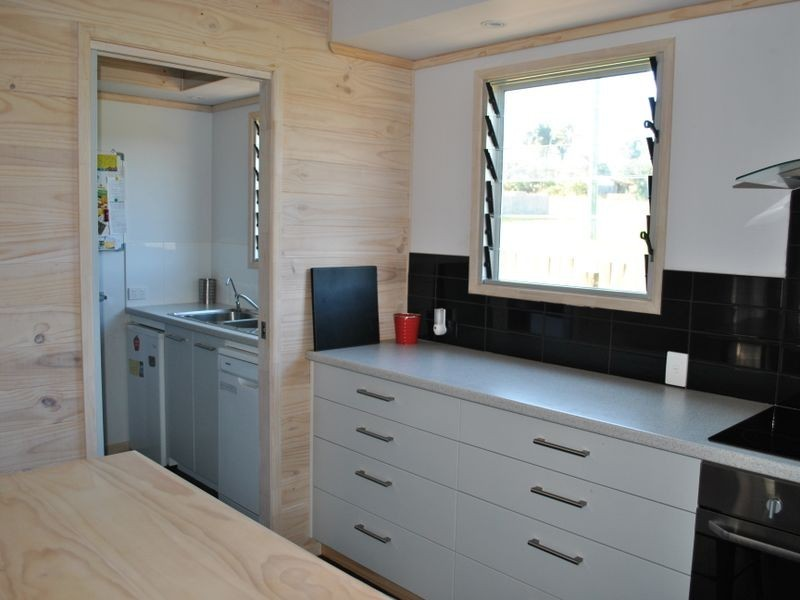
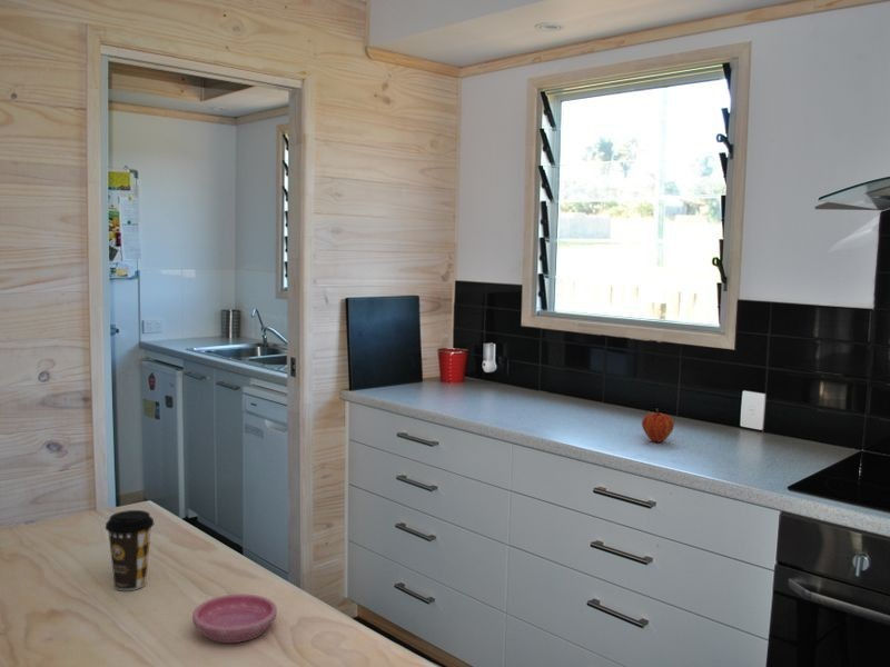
+ saucer (235, 619)
+ fruit (657, 425)
+ coffee cup (130, 550)
